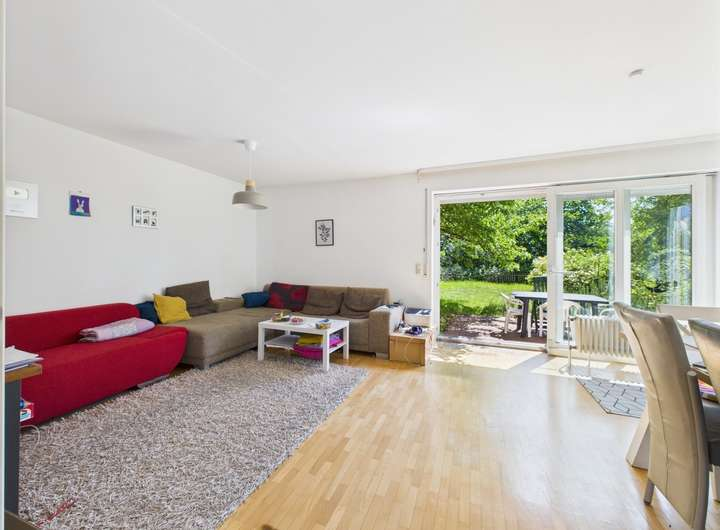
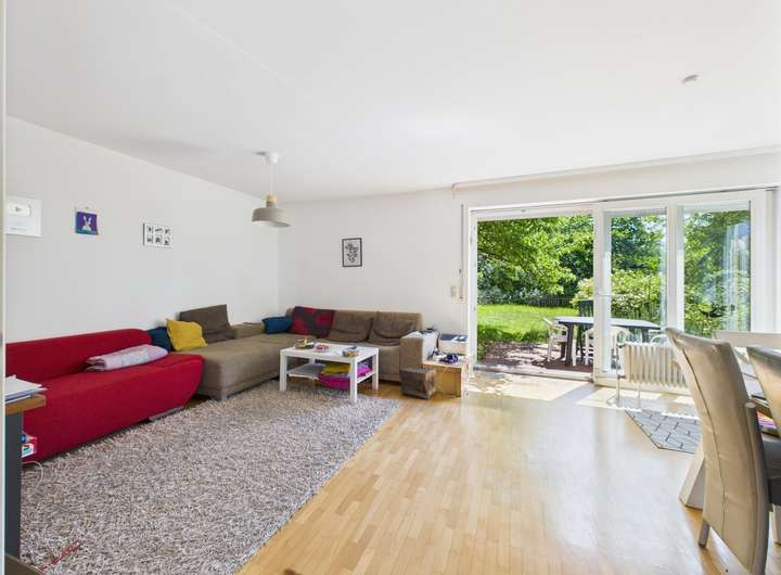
+ pouch (418, 381)
